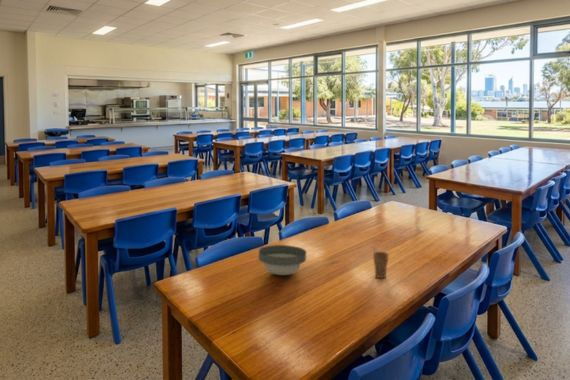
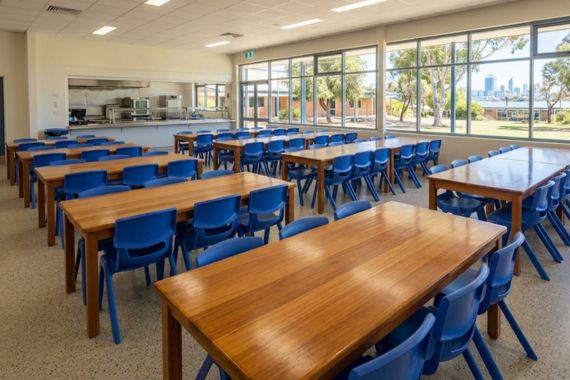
- bowl (282, 261)
- cup (380, 262)
